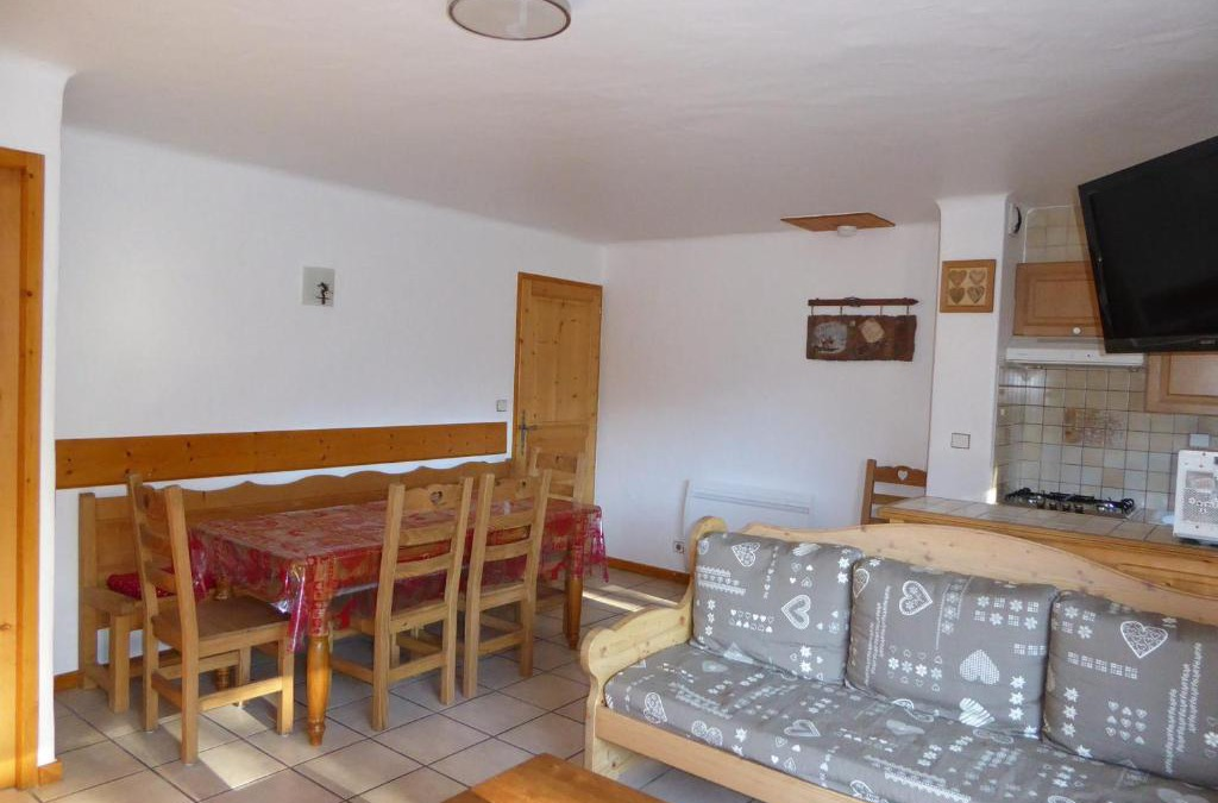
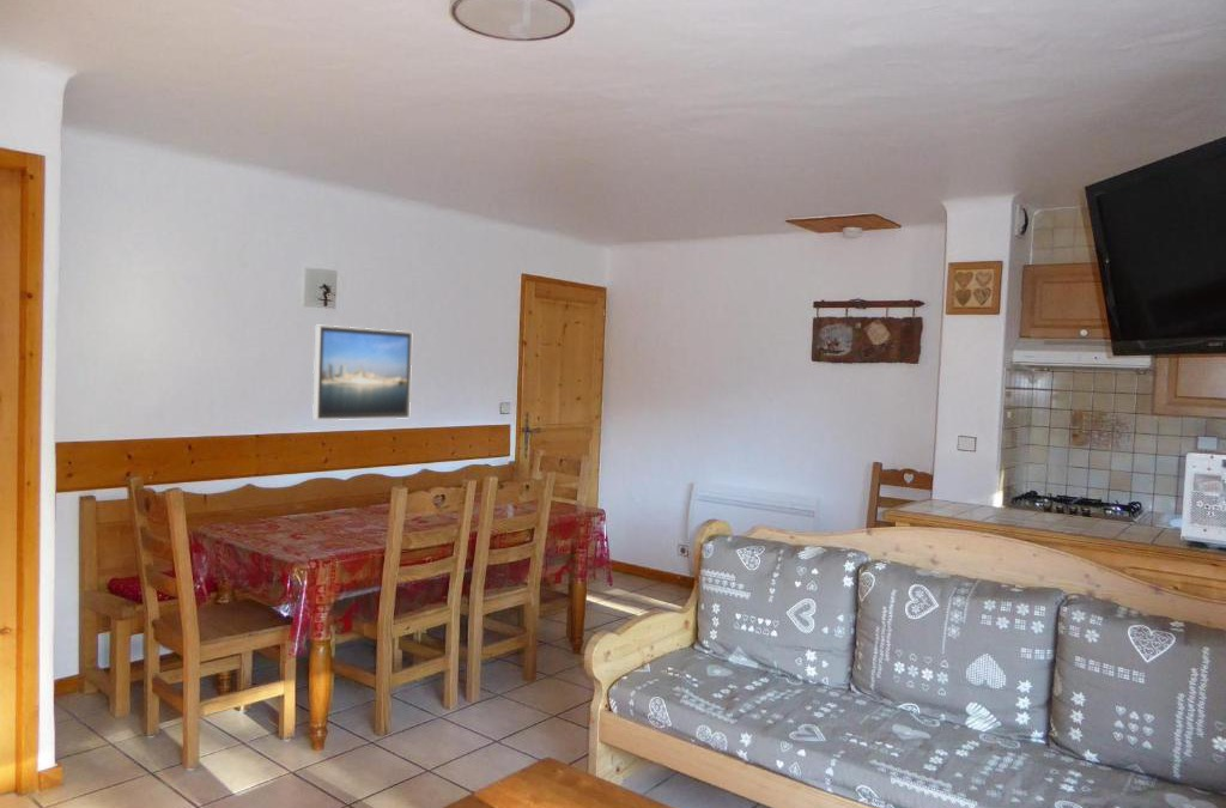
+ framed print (364, 373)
